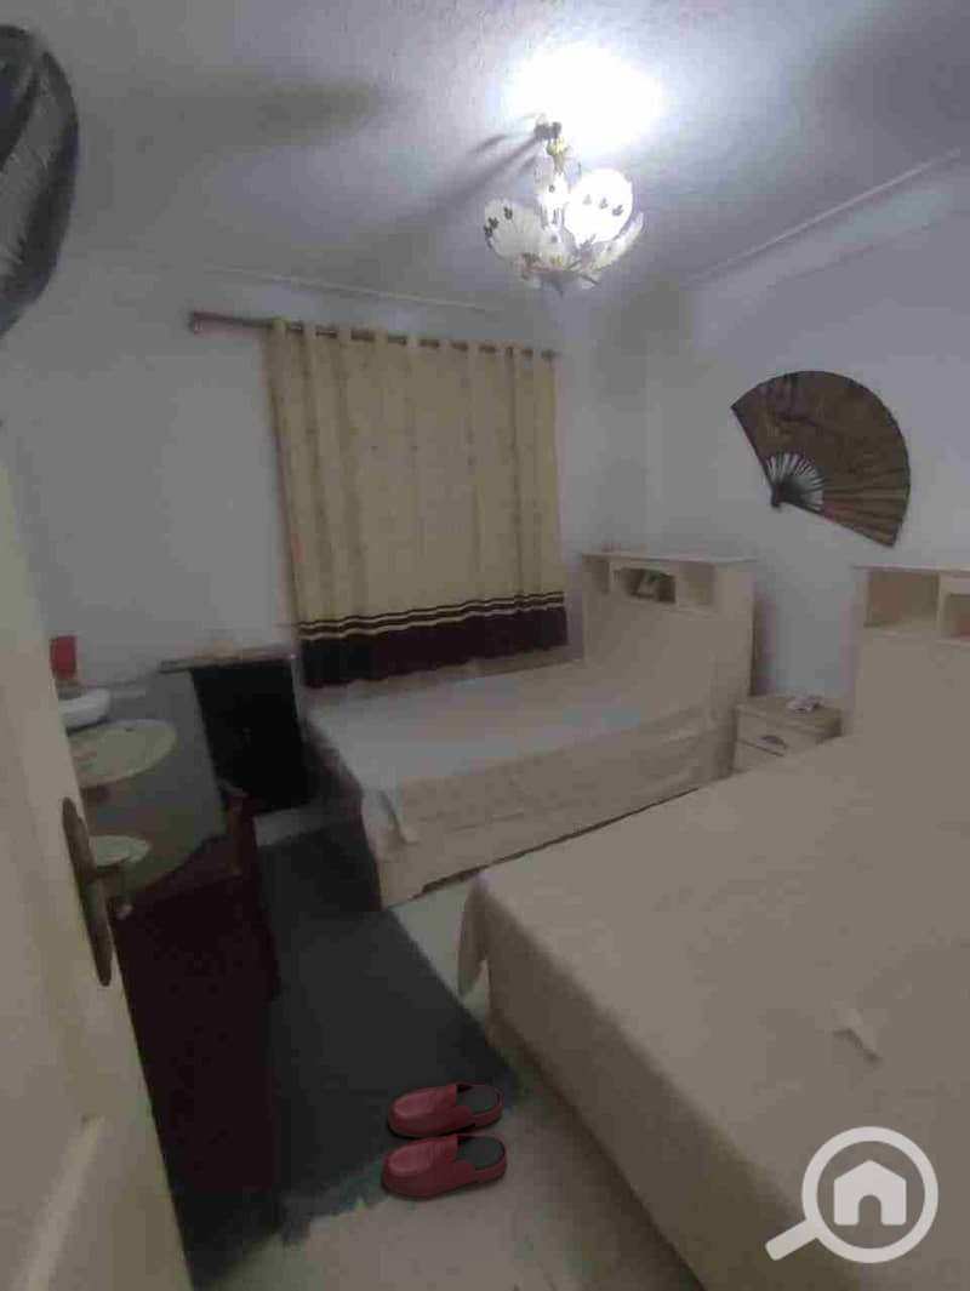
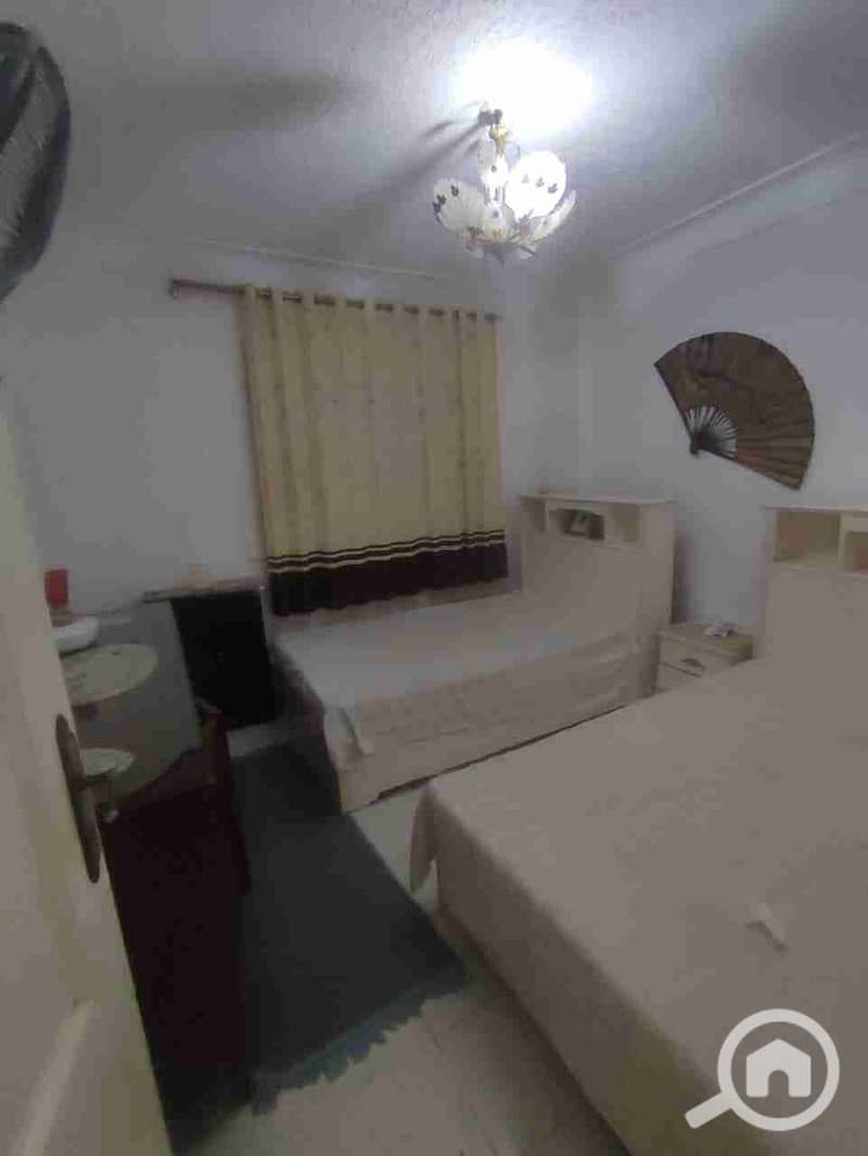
- slippers (444, 1127)
